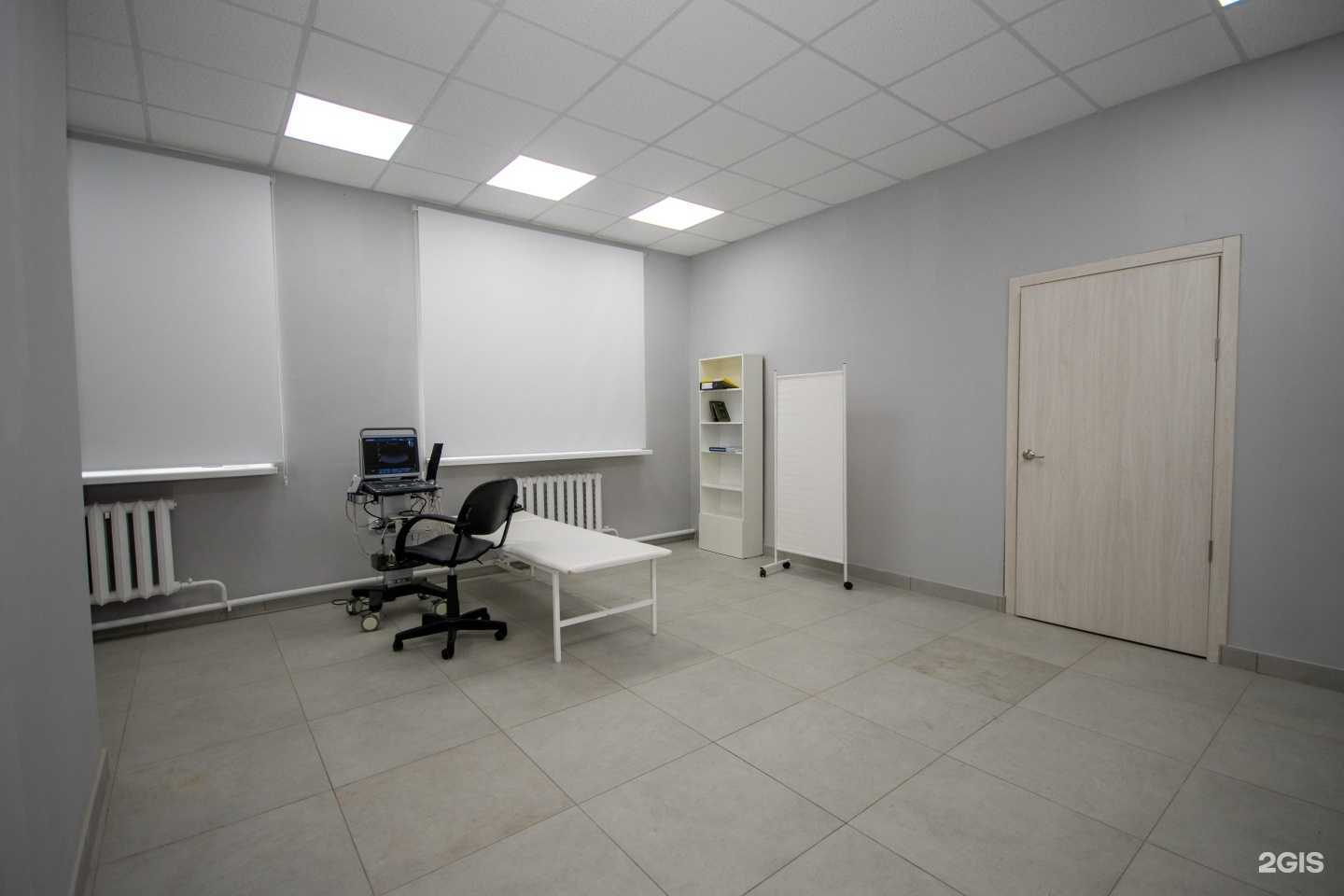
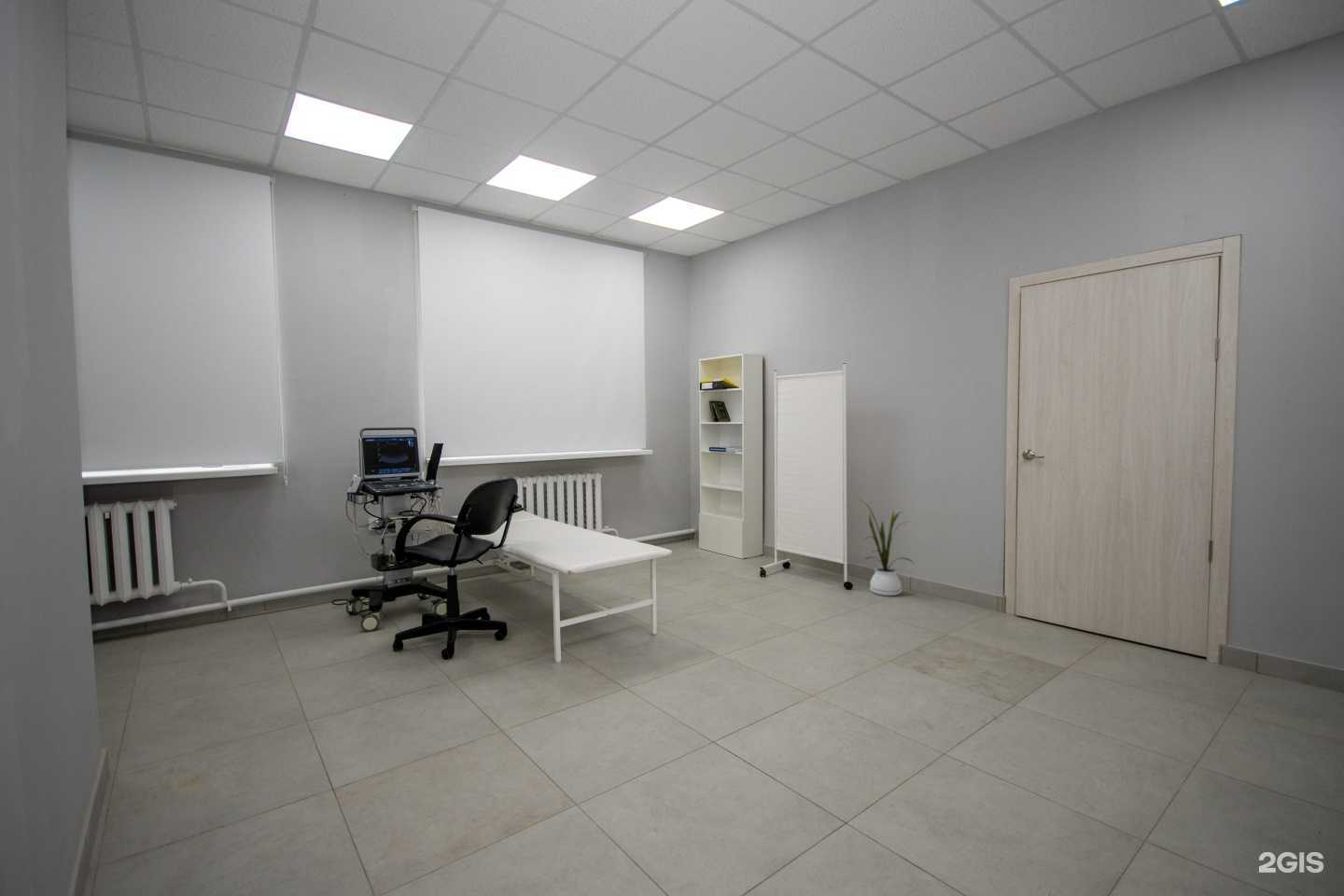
+ house plant (882, 545)
